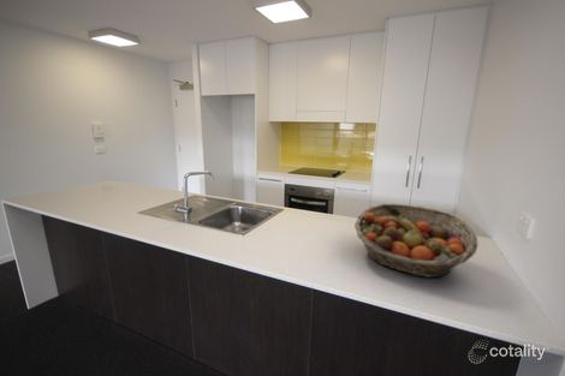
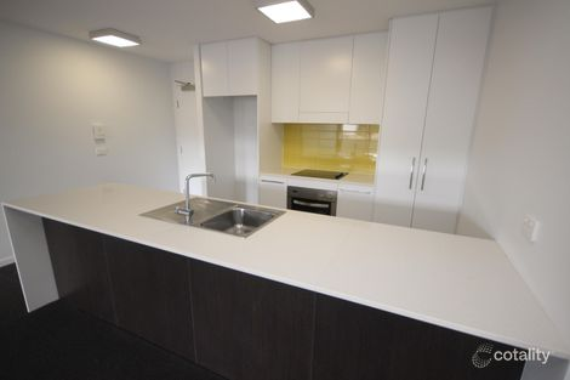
- fruit basket (409, 237)
